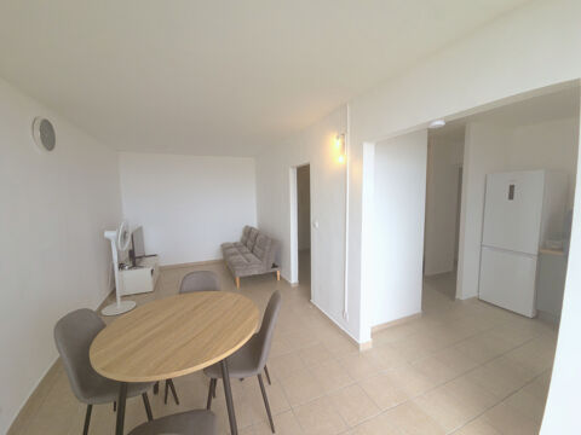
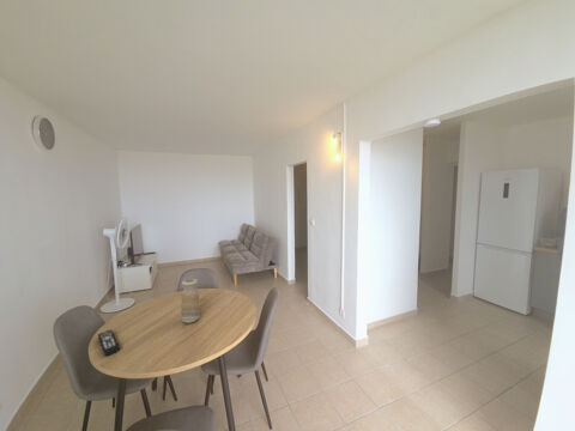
+ vase (189, 299)
+ remote control (108, 341)
